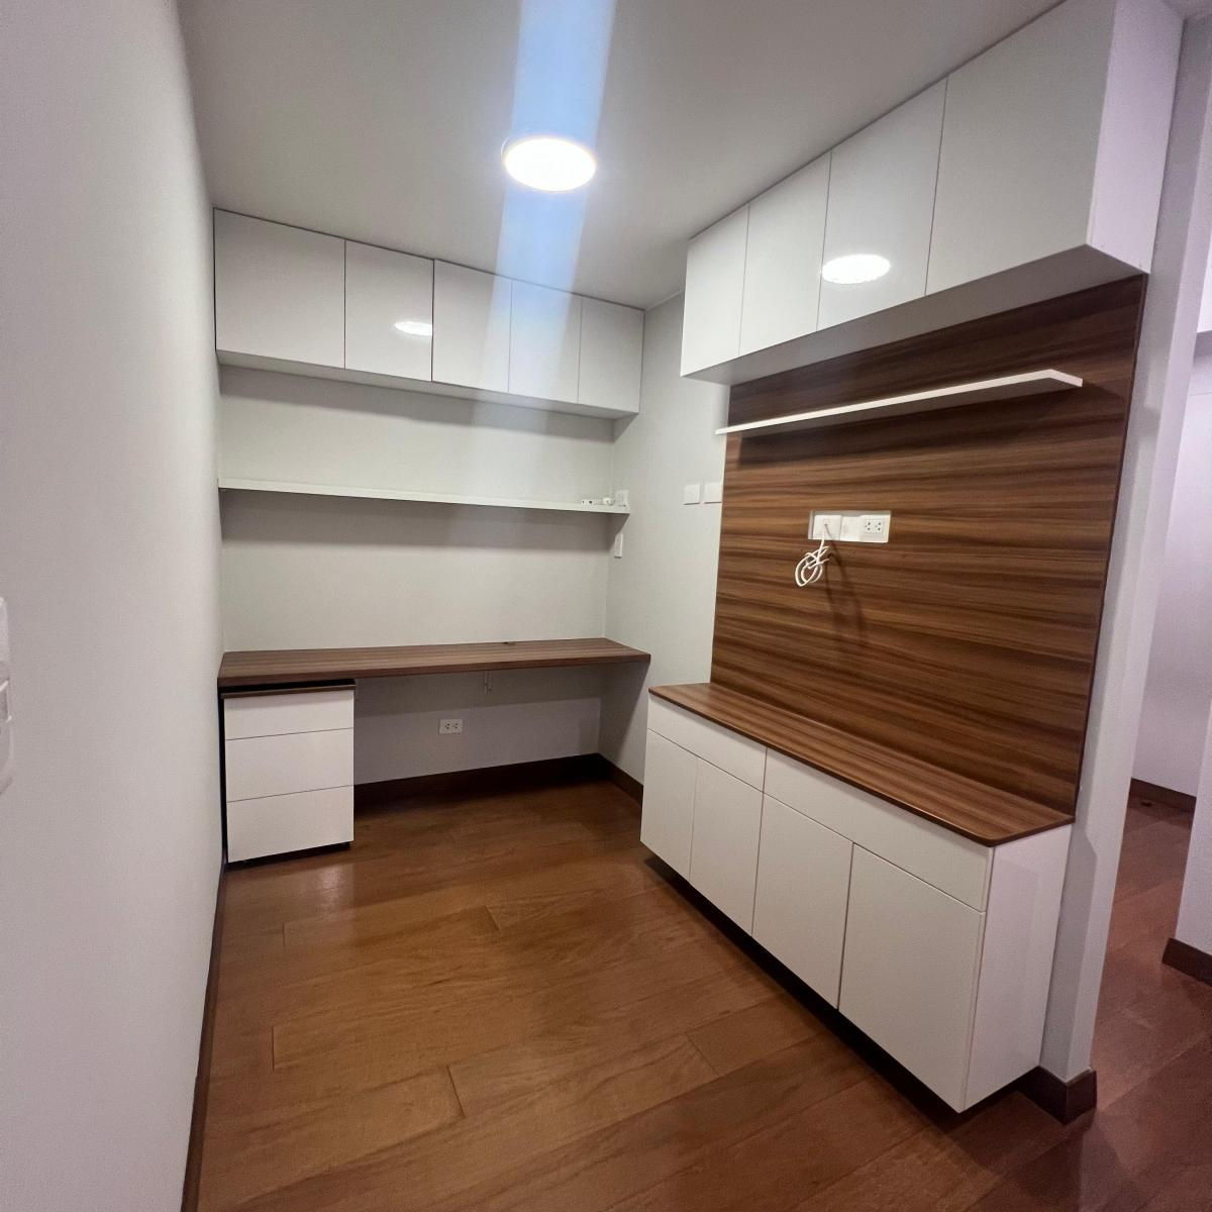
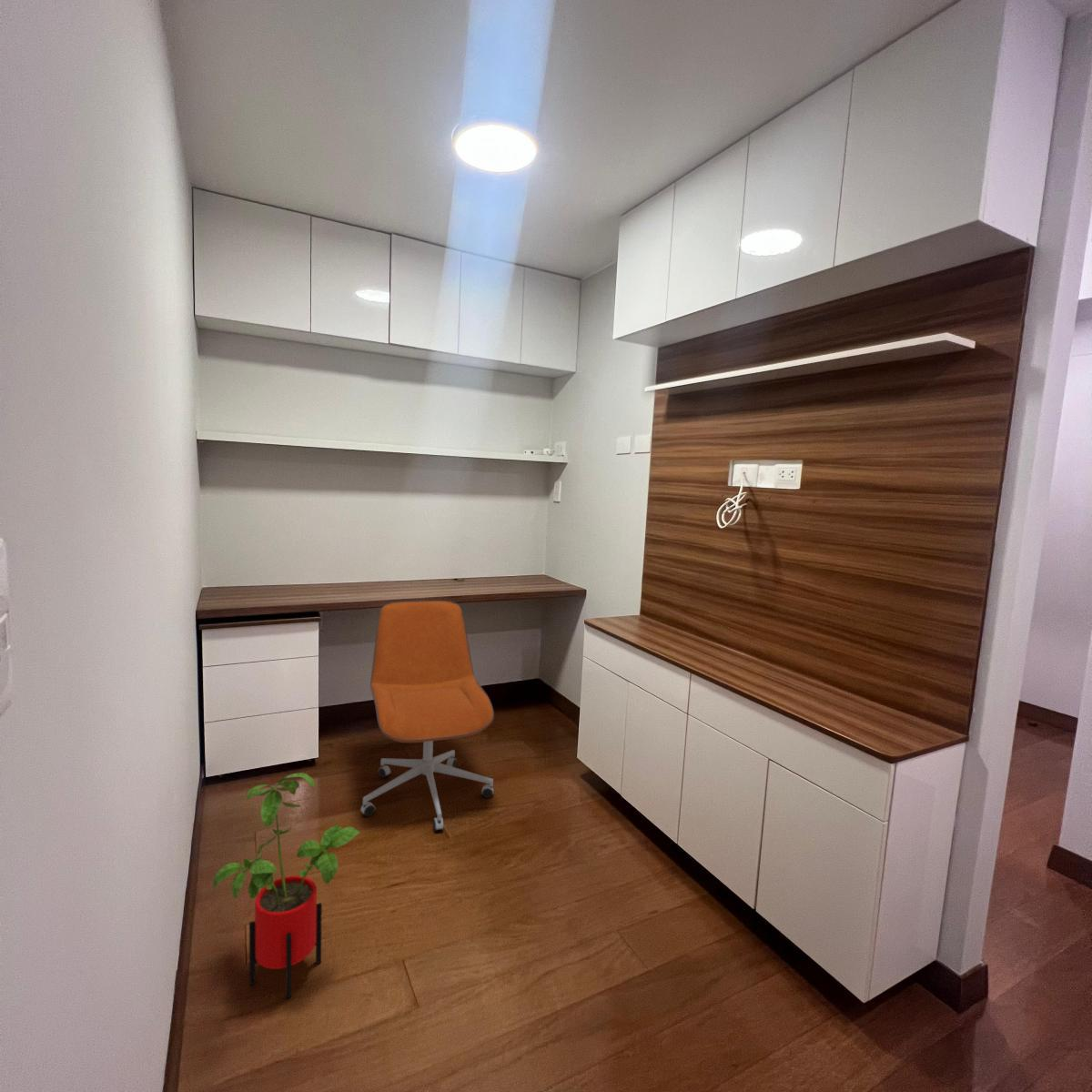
+ office chair (429, 706)
+ house plant (289, 878)
